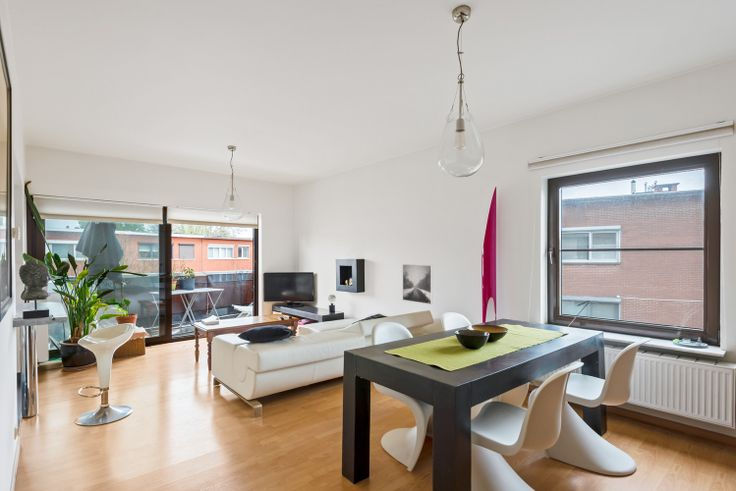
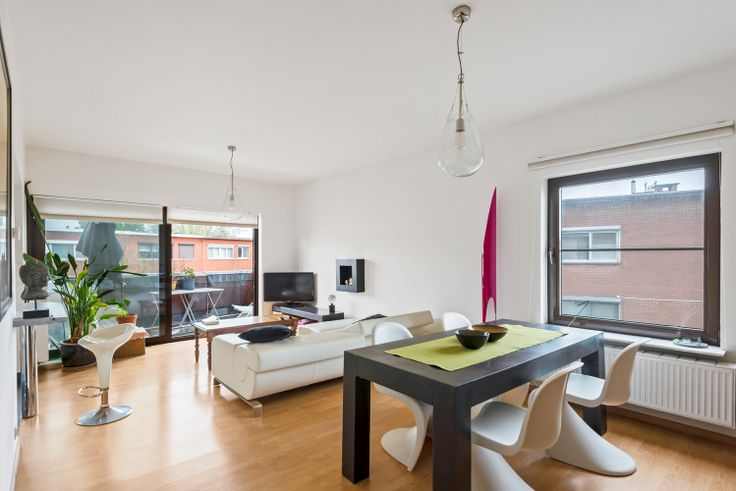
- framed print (417, 283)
